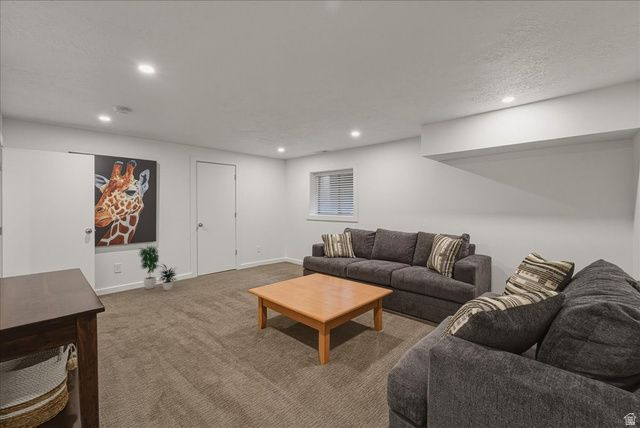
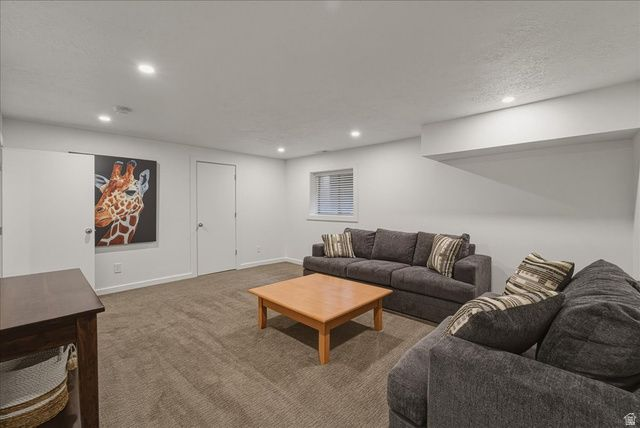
- potted plant (157, 266)
